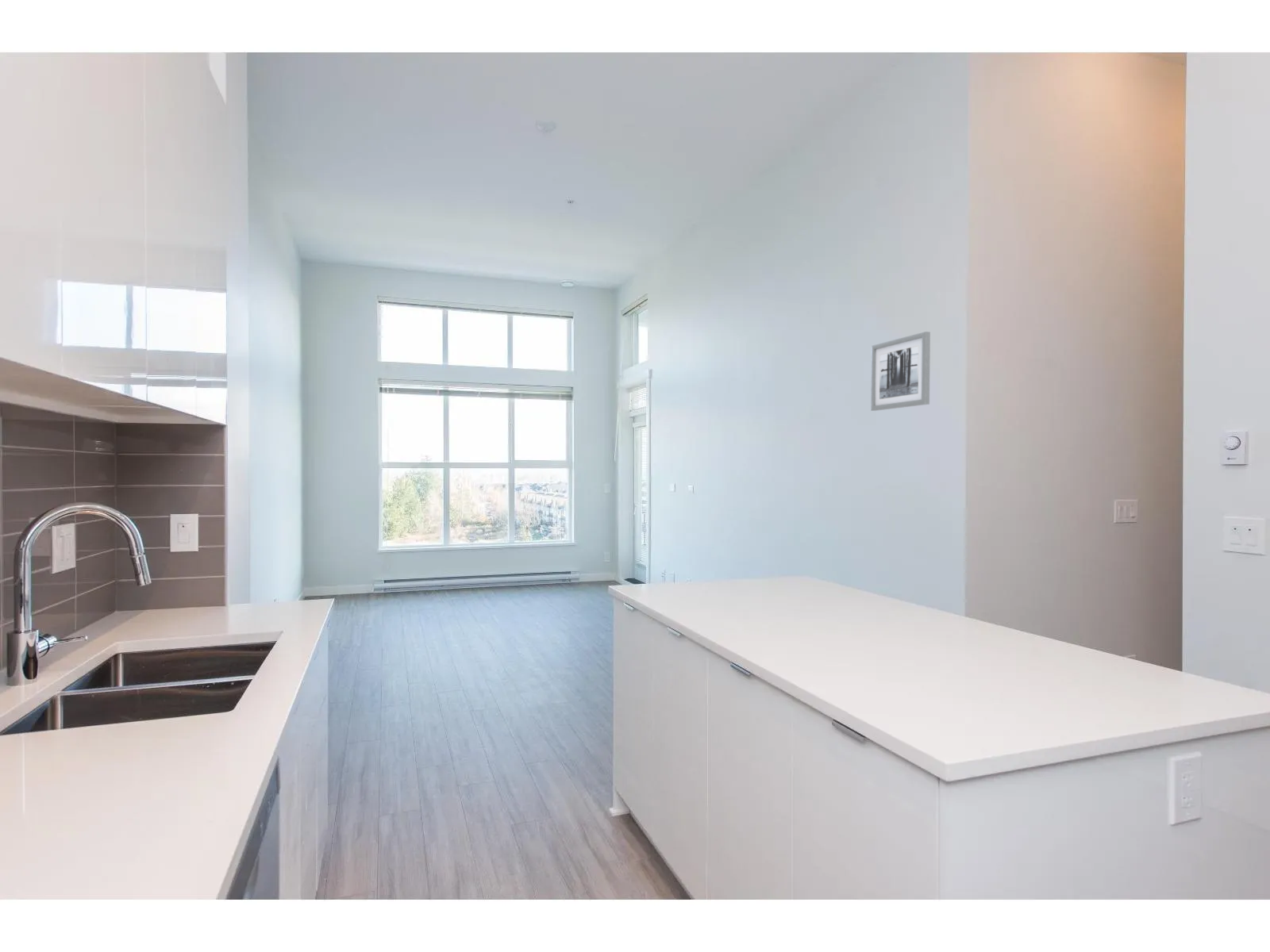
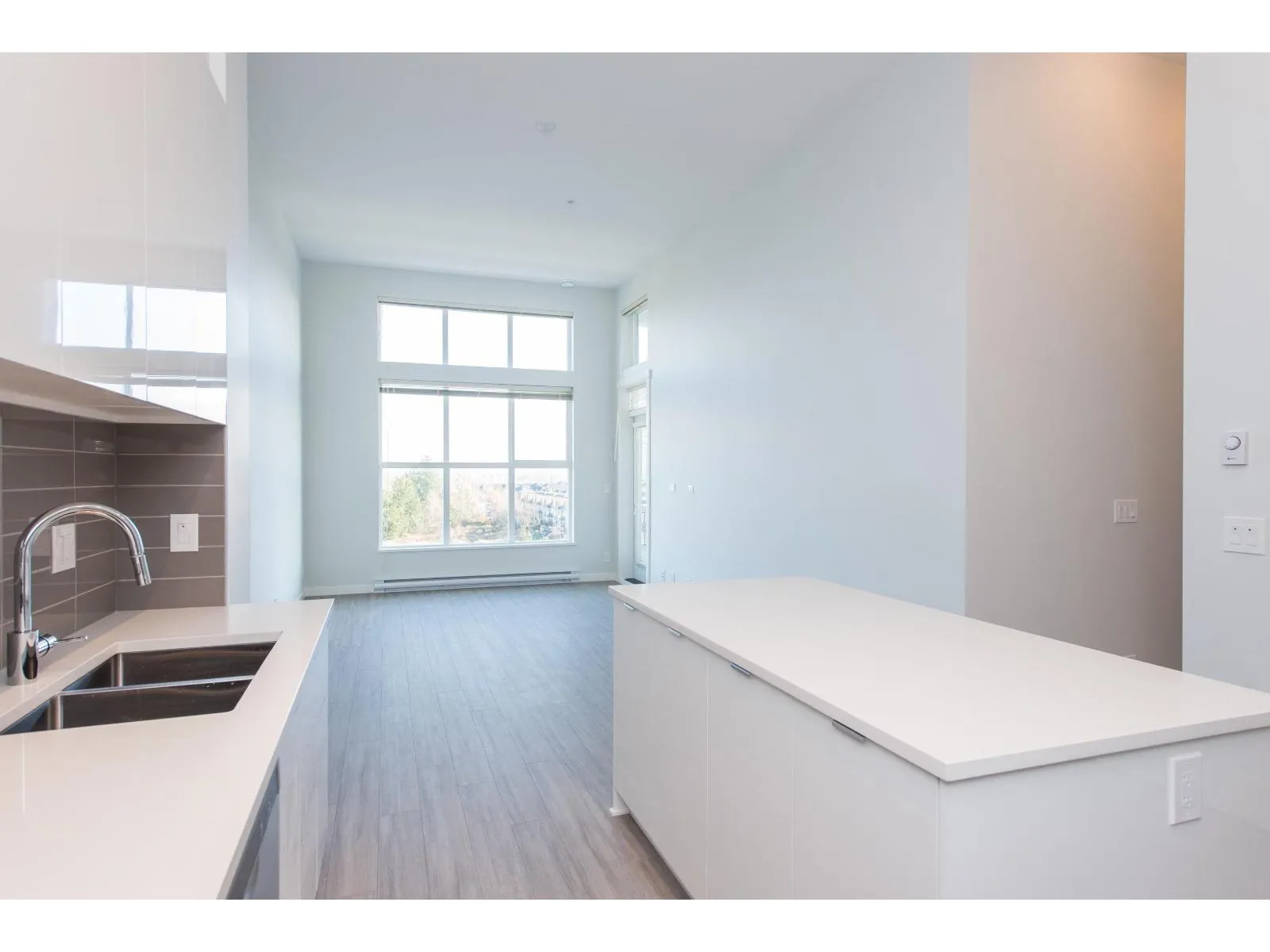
- wall art (899, 373)
